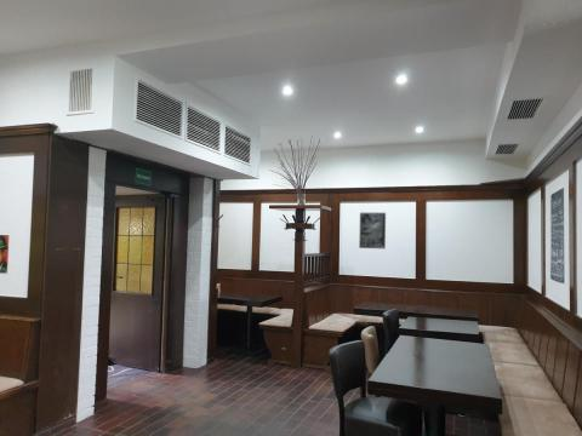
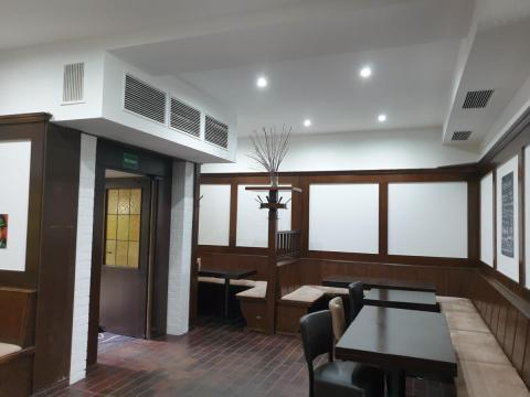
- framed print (372, 230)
